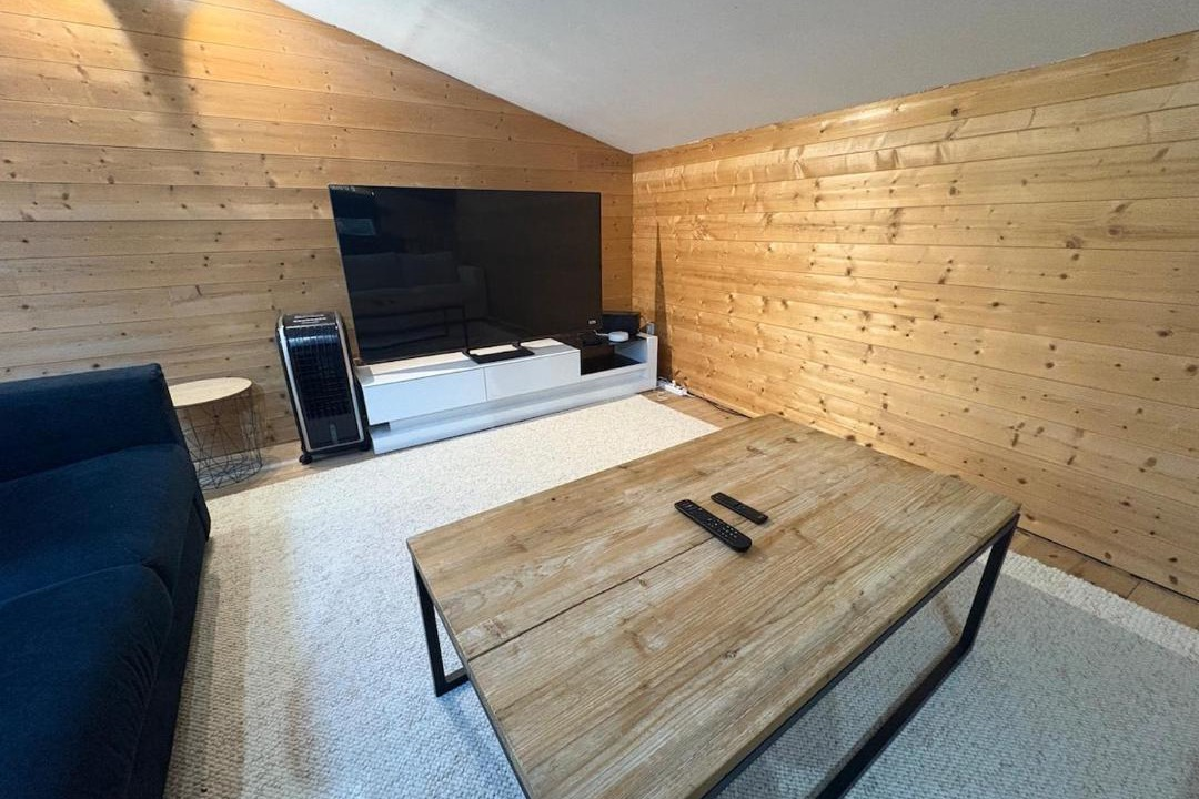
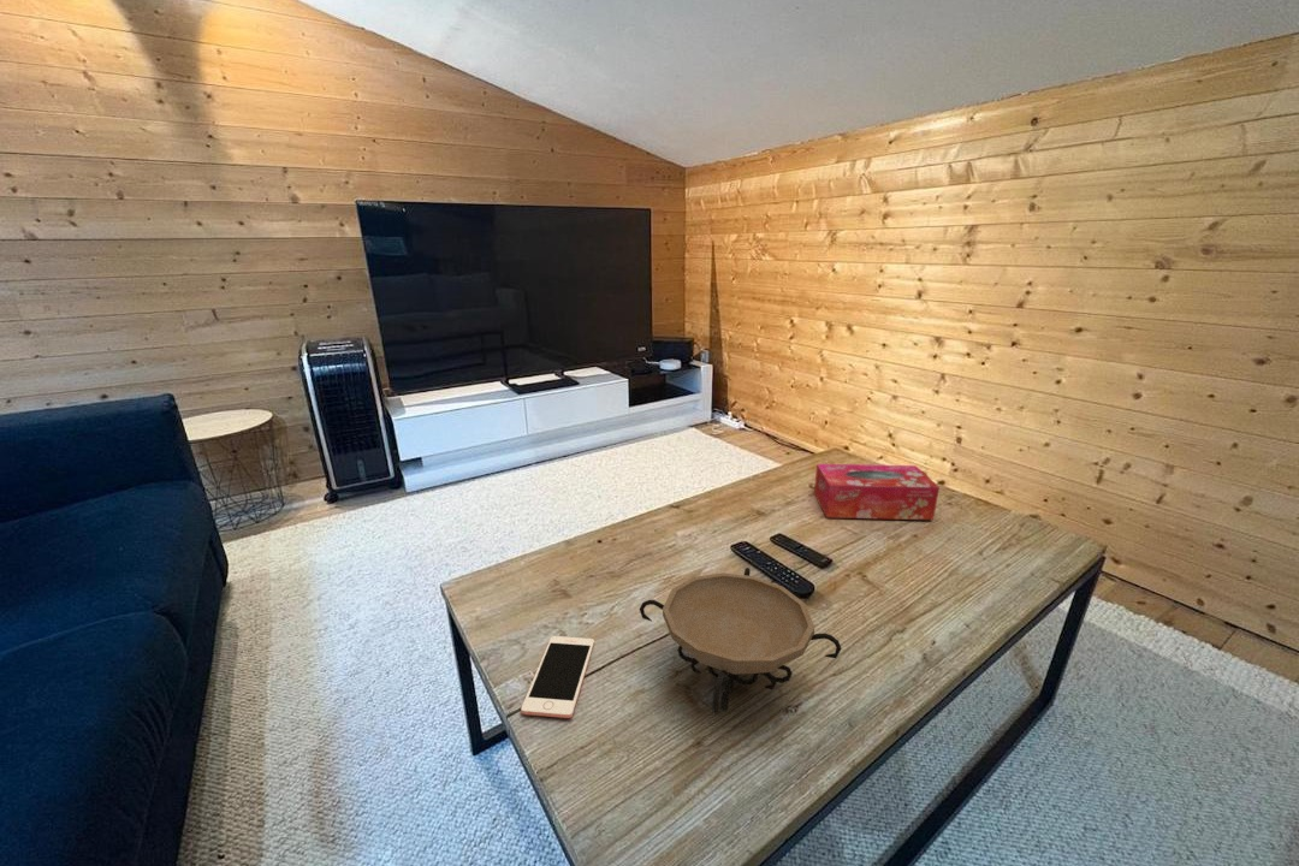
+ decorative bowl (732, 647)
+ tissue box (872, 491)
+ cell phone (560, 672)
